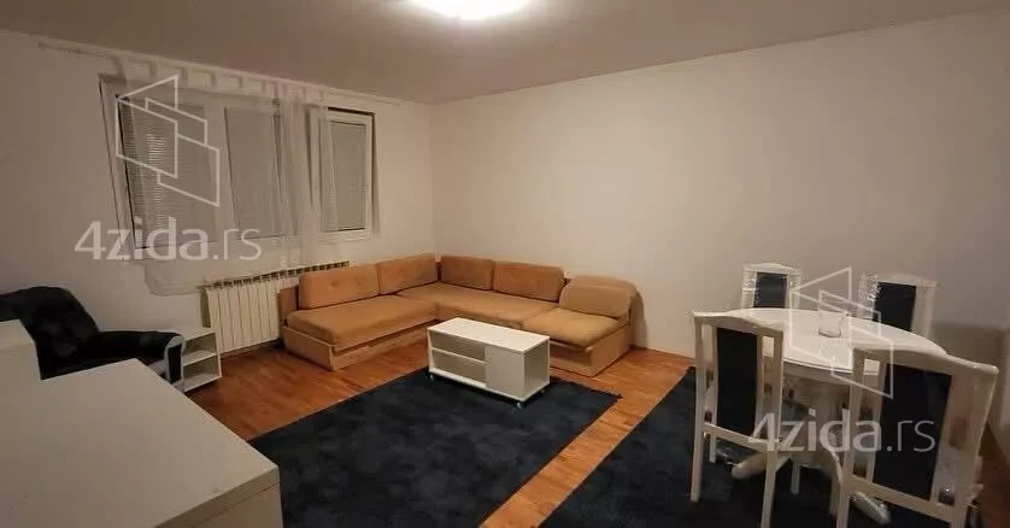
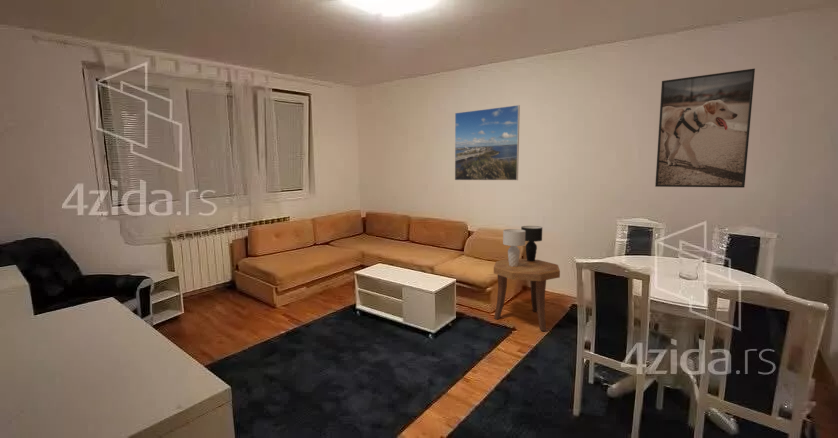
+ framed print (701, 132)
+ table lamp (522, 245)
+ side table (531, 292)
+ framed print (485, 145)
